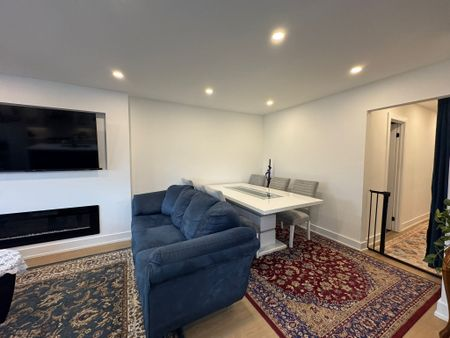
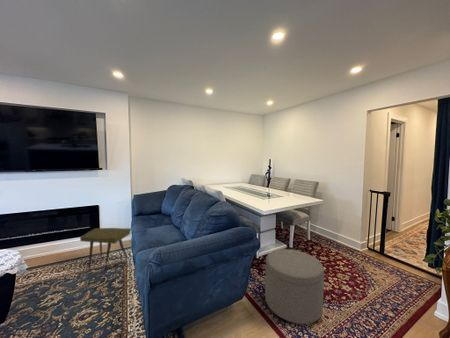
+ side table (107, 248)
+ ottoman (293, 281)
